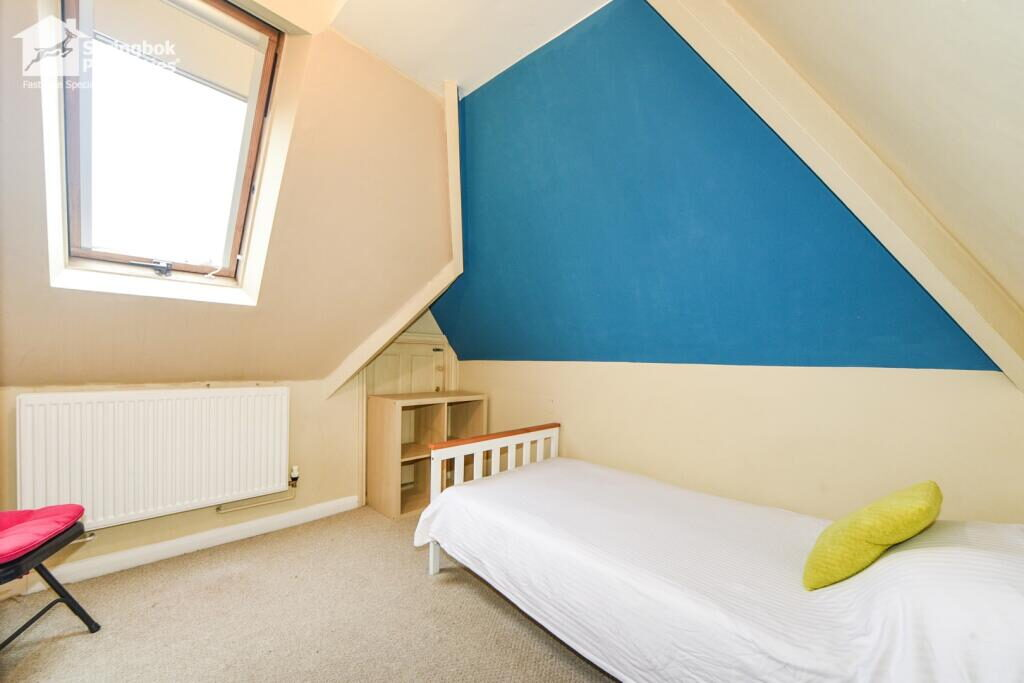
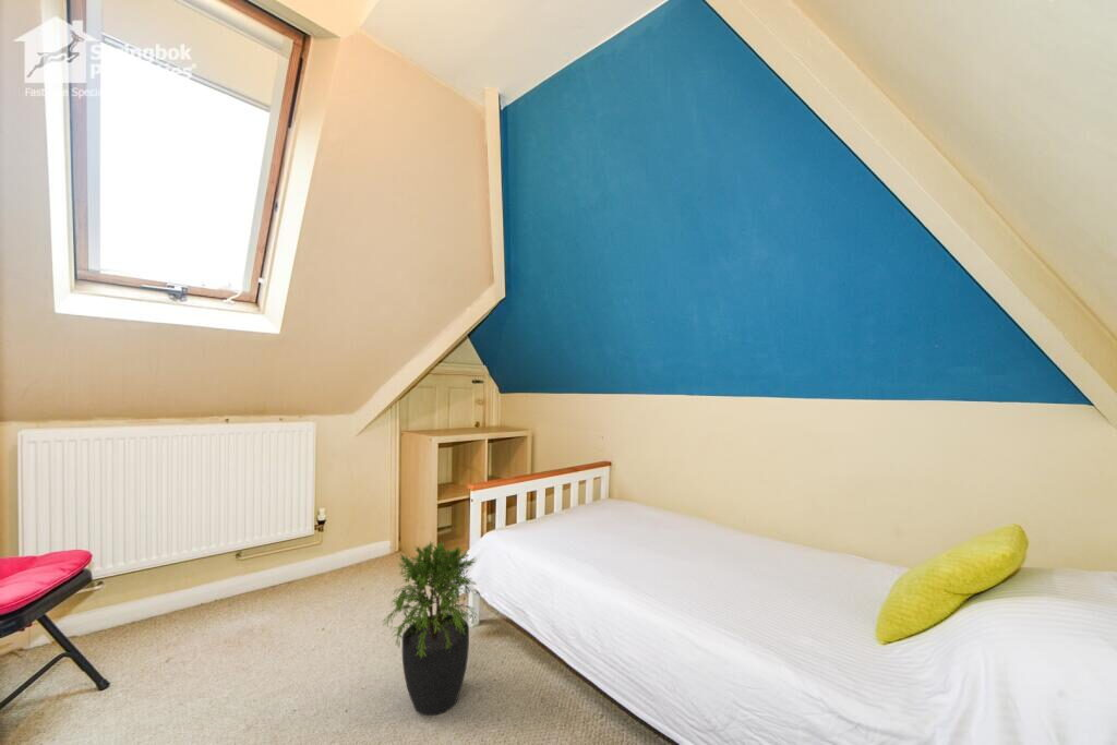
+ potted plant (431, 617)
